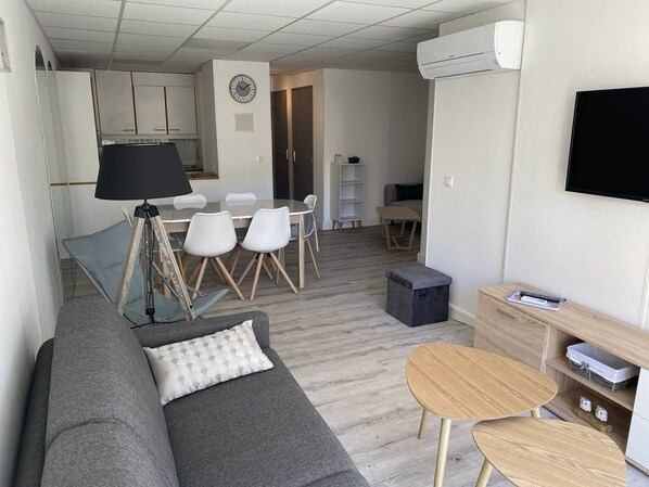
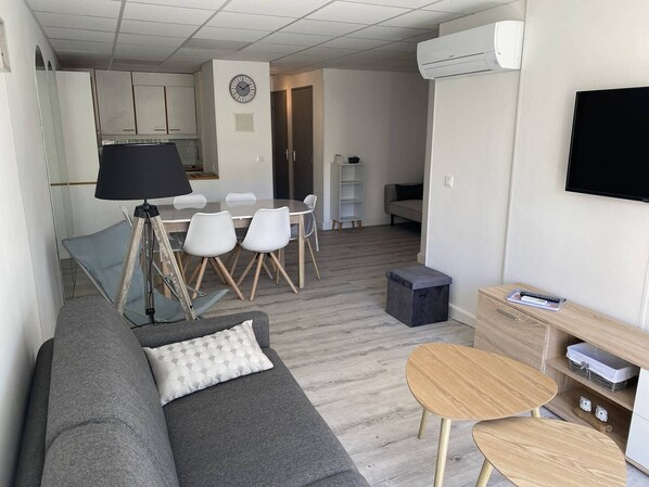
- coffee table (402, 228)
